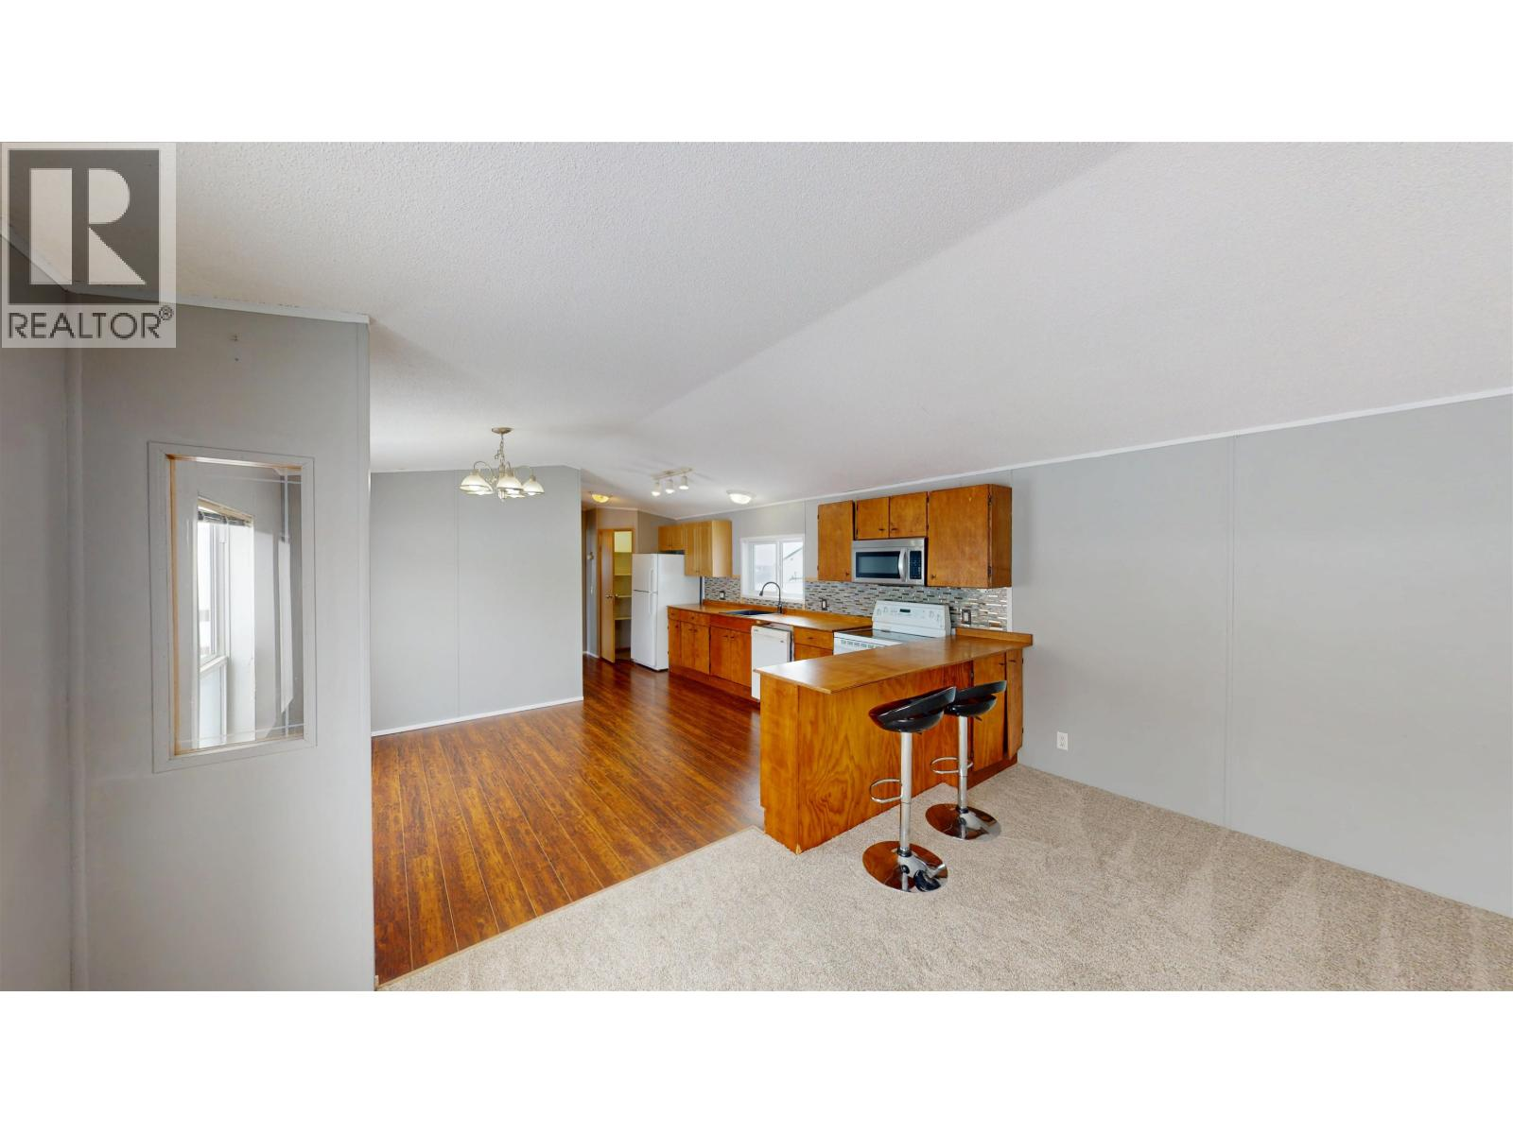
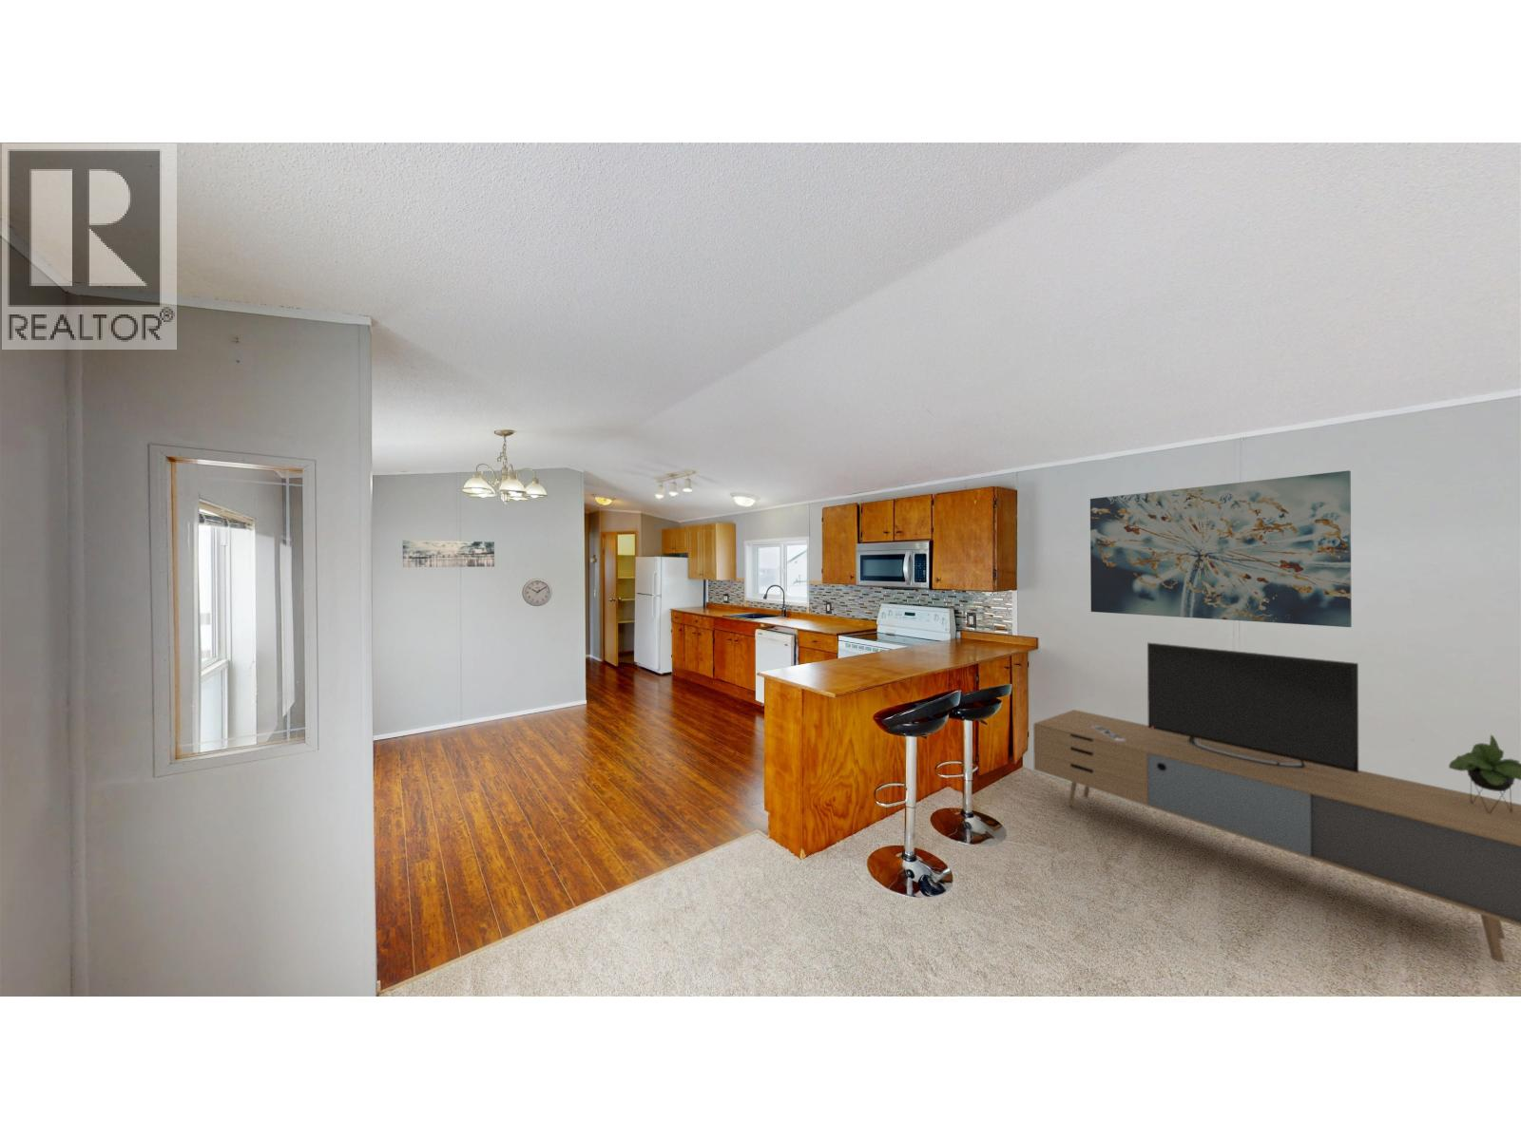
+ wall clock (537, 592)
+ wall art (1200, 552)
+ media console (1237, 753)
+ wall art (449, 554)
